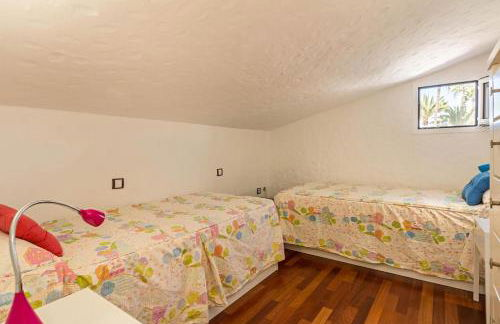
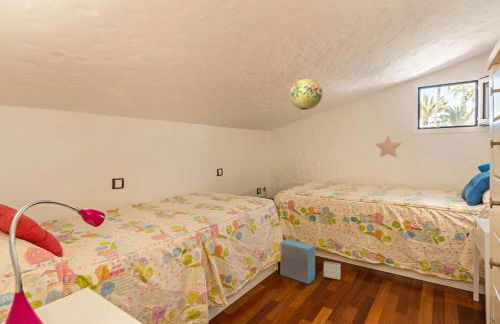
+ storage bin (310, 261)
+ decorative star (388, 146)
+ paper lantern (306, 94)
